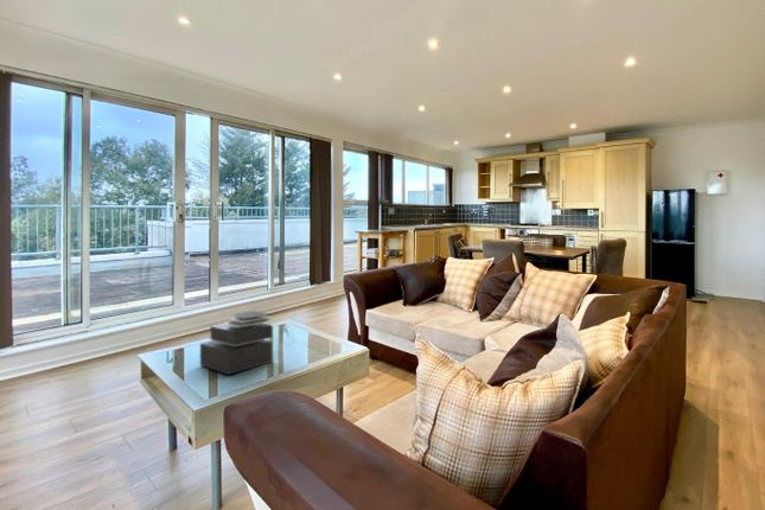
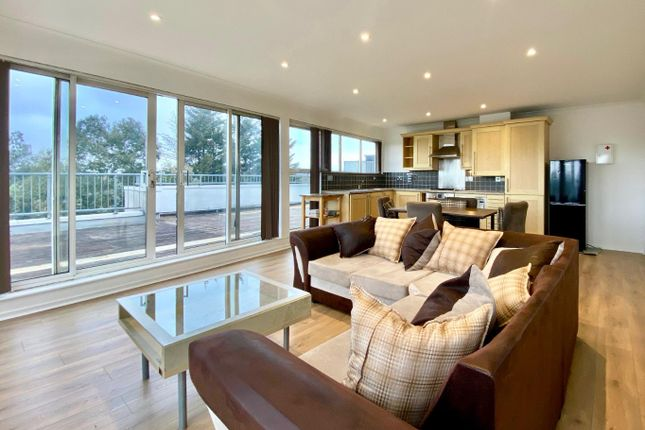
- book (236, 338)
